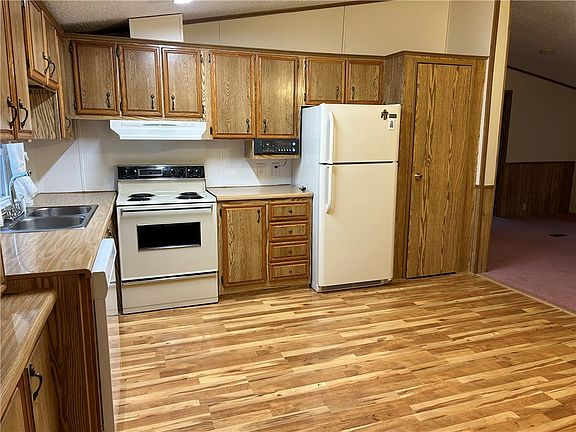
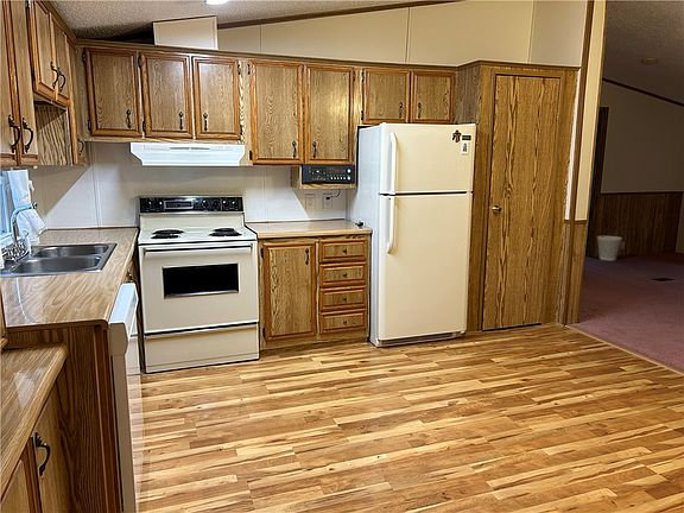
+ wastebasket (608, 248)
